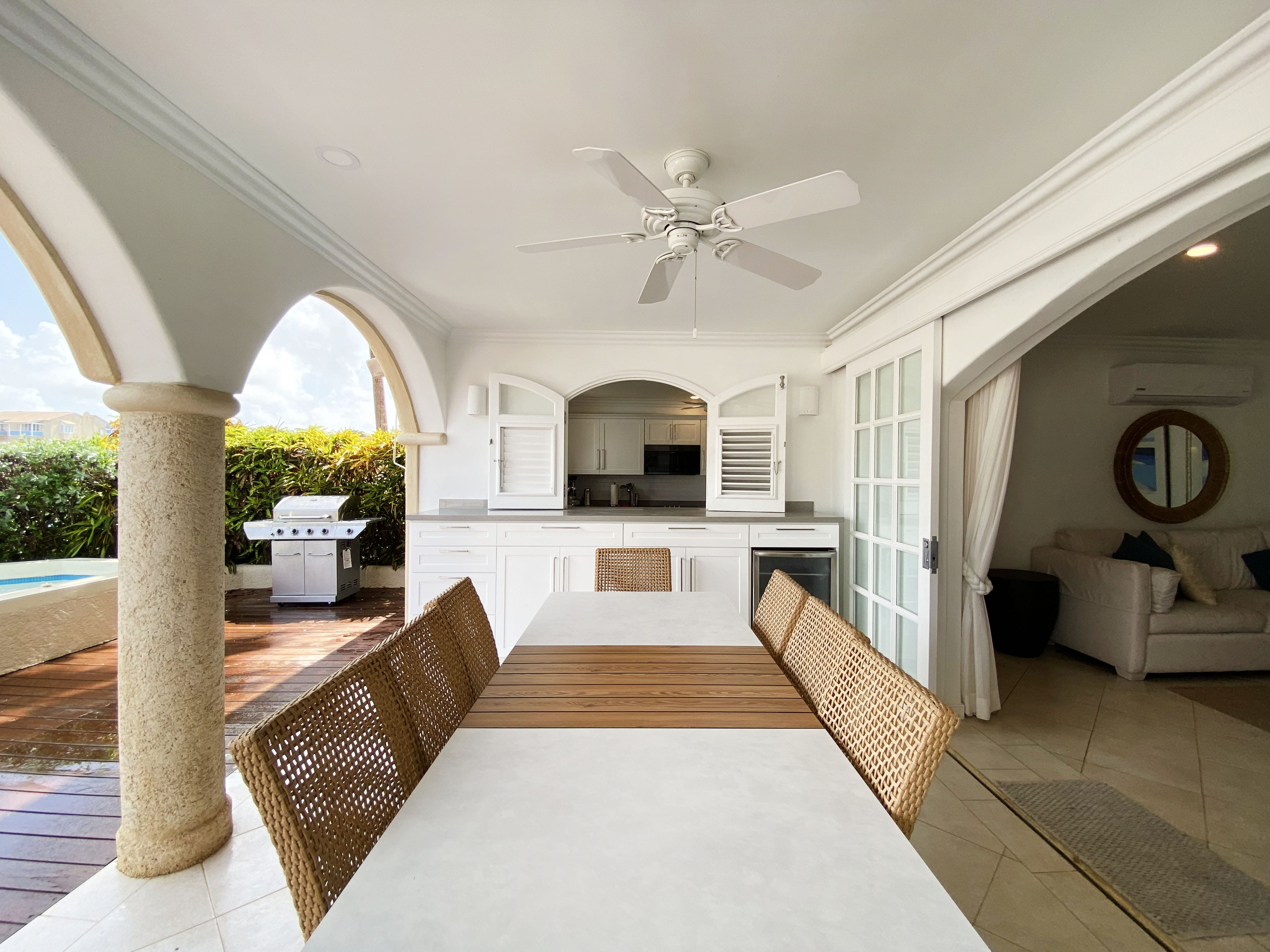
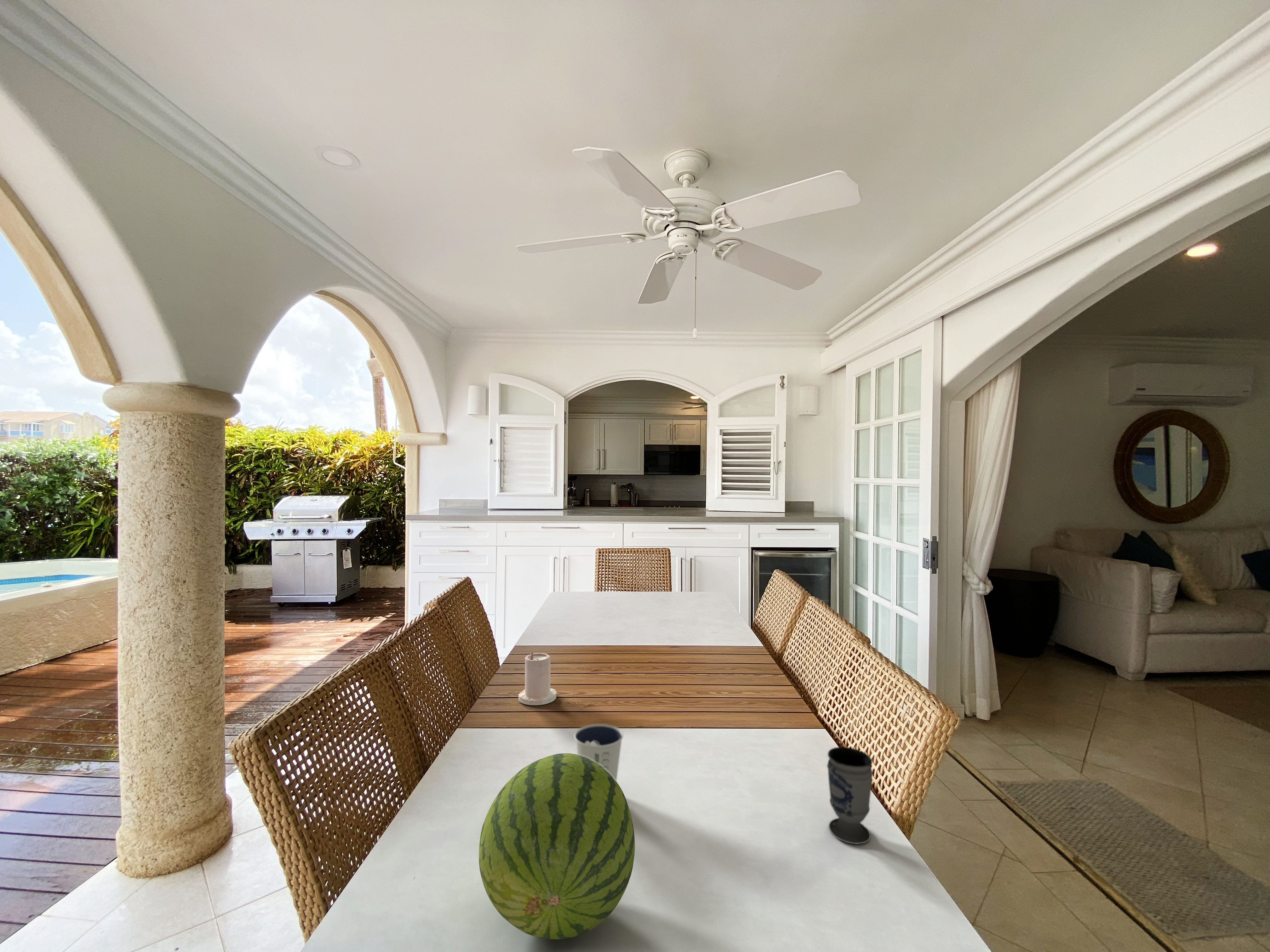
+ cup (849, 794)
+ candle (538, 674)
+ fruit (558, 839)
+ dixie cup (599, 764)
